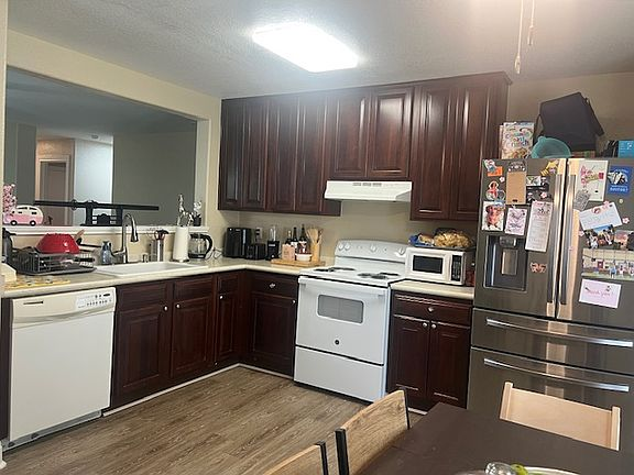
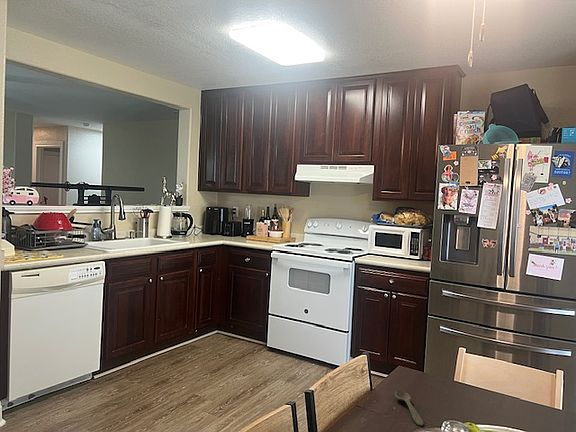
+ spoon (409, 406)
